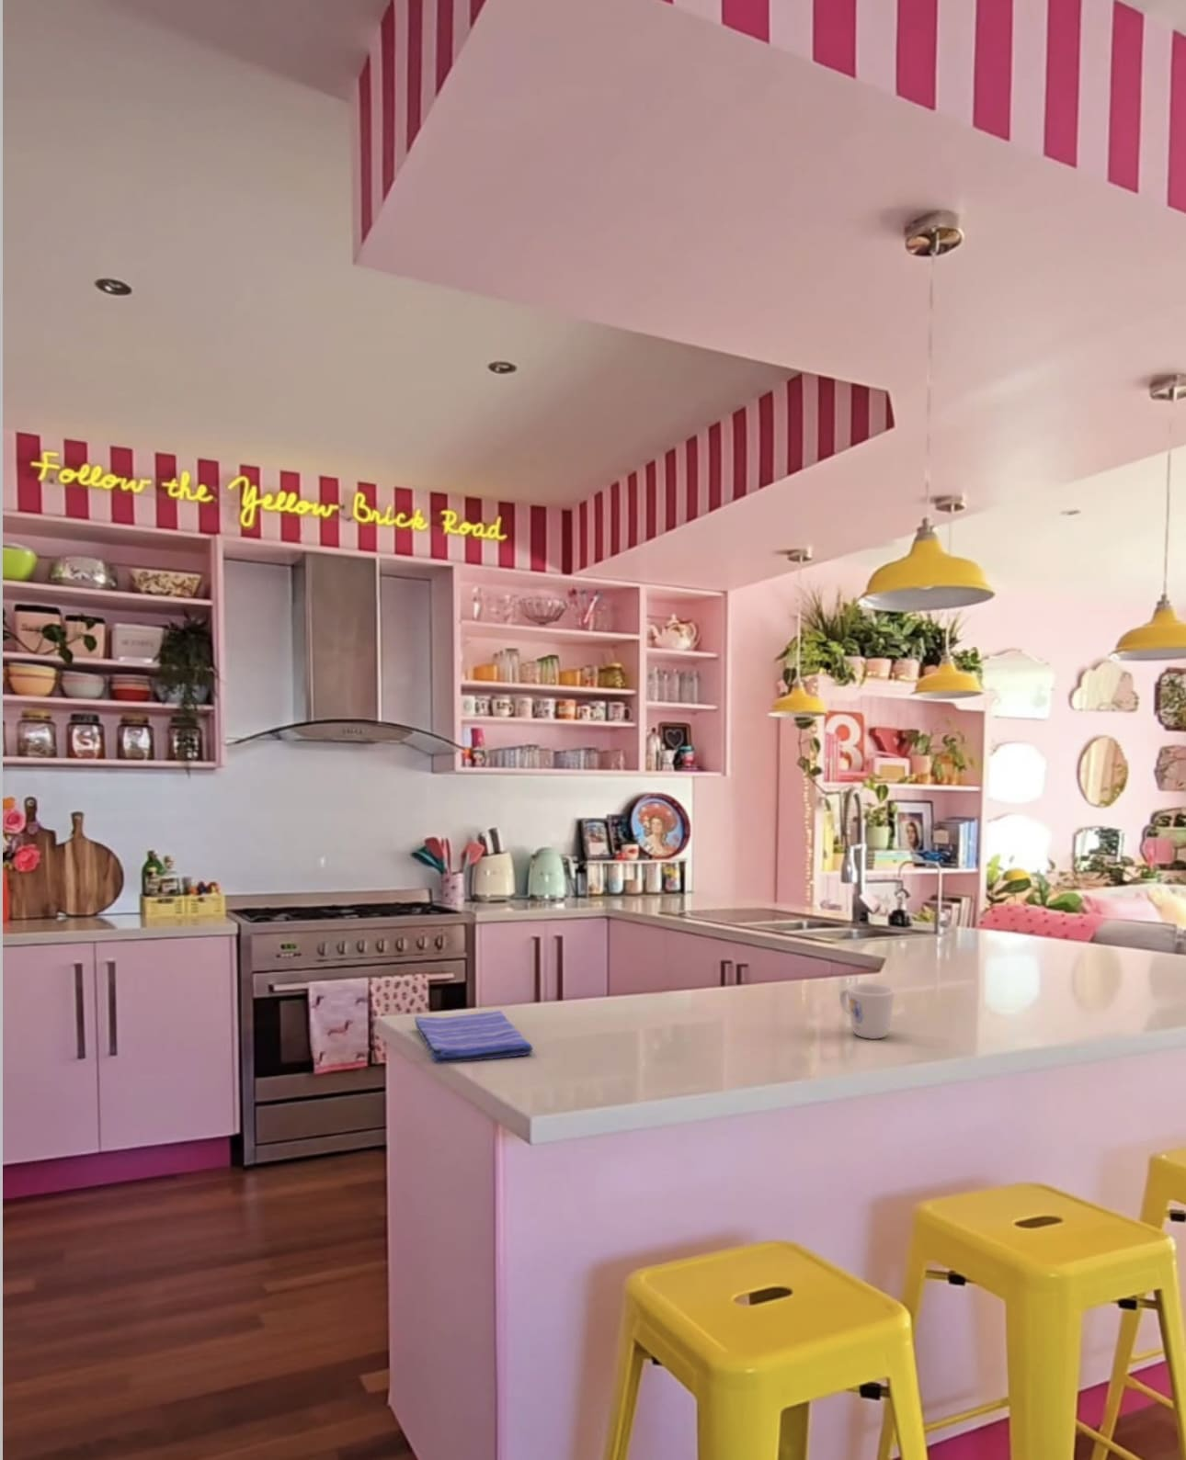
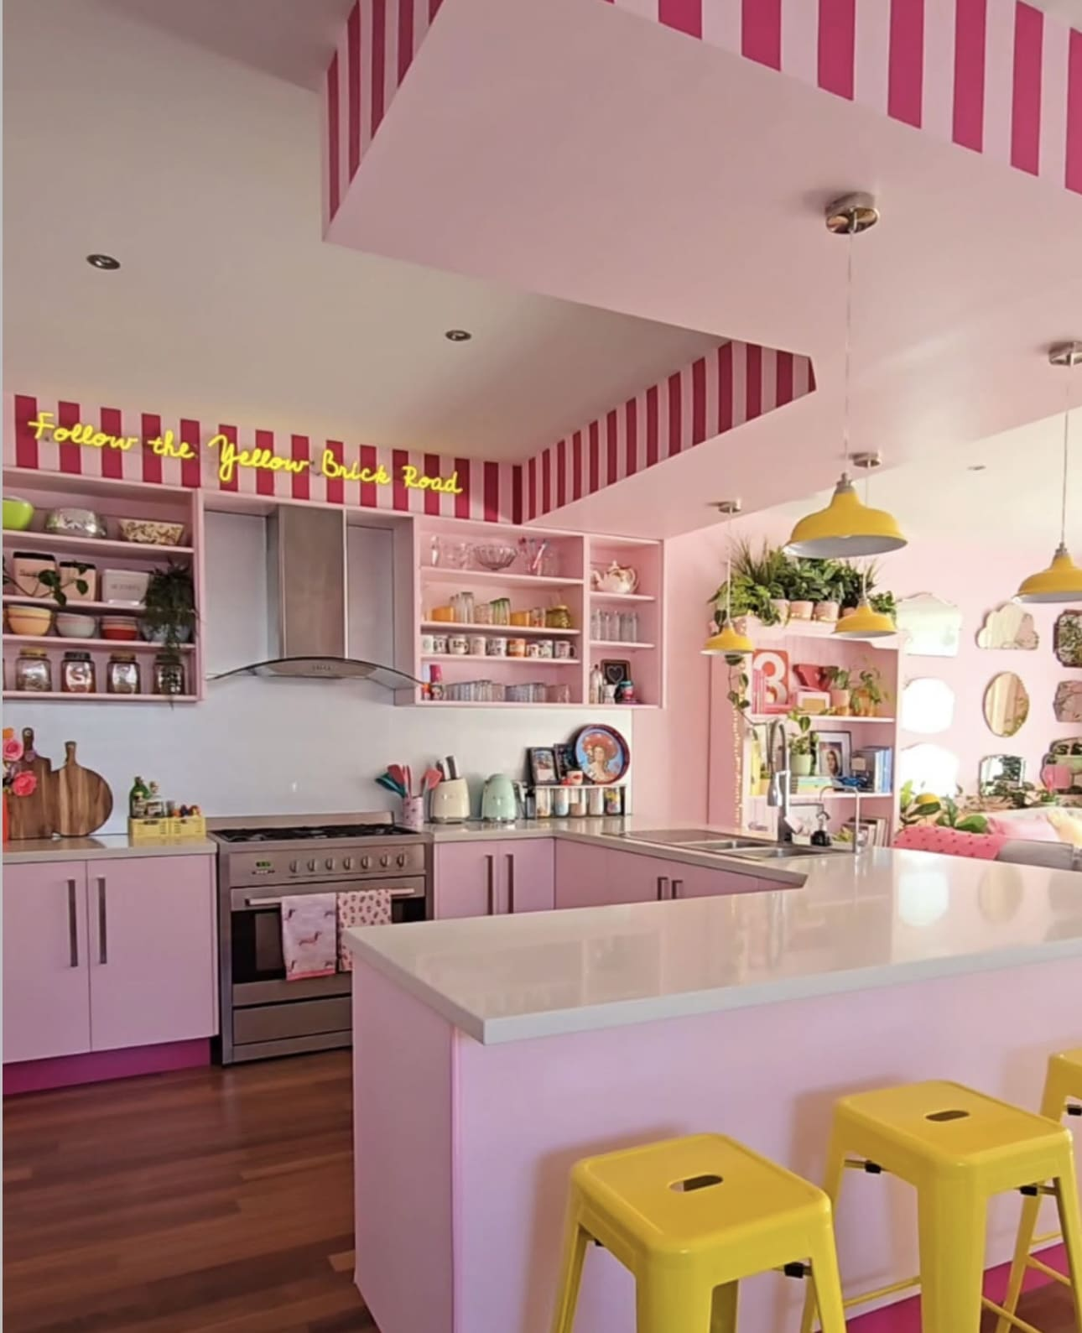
- dish towel (471, 1034)
- mug (863, 1009)
